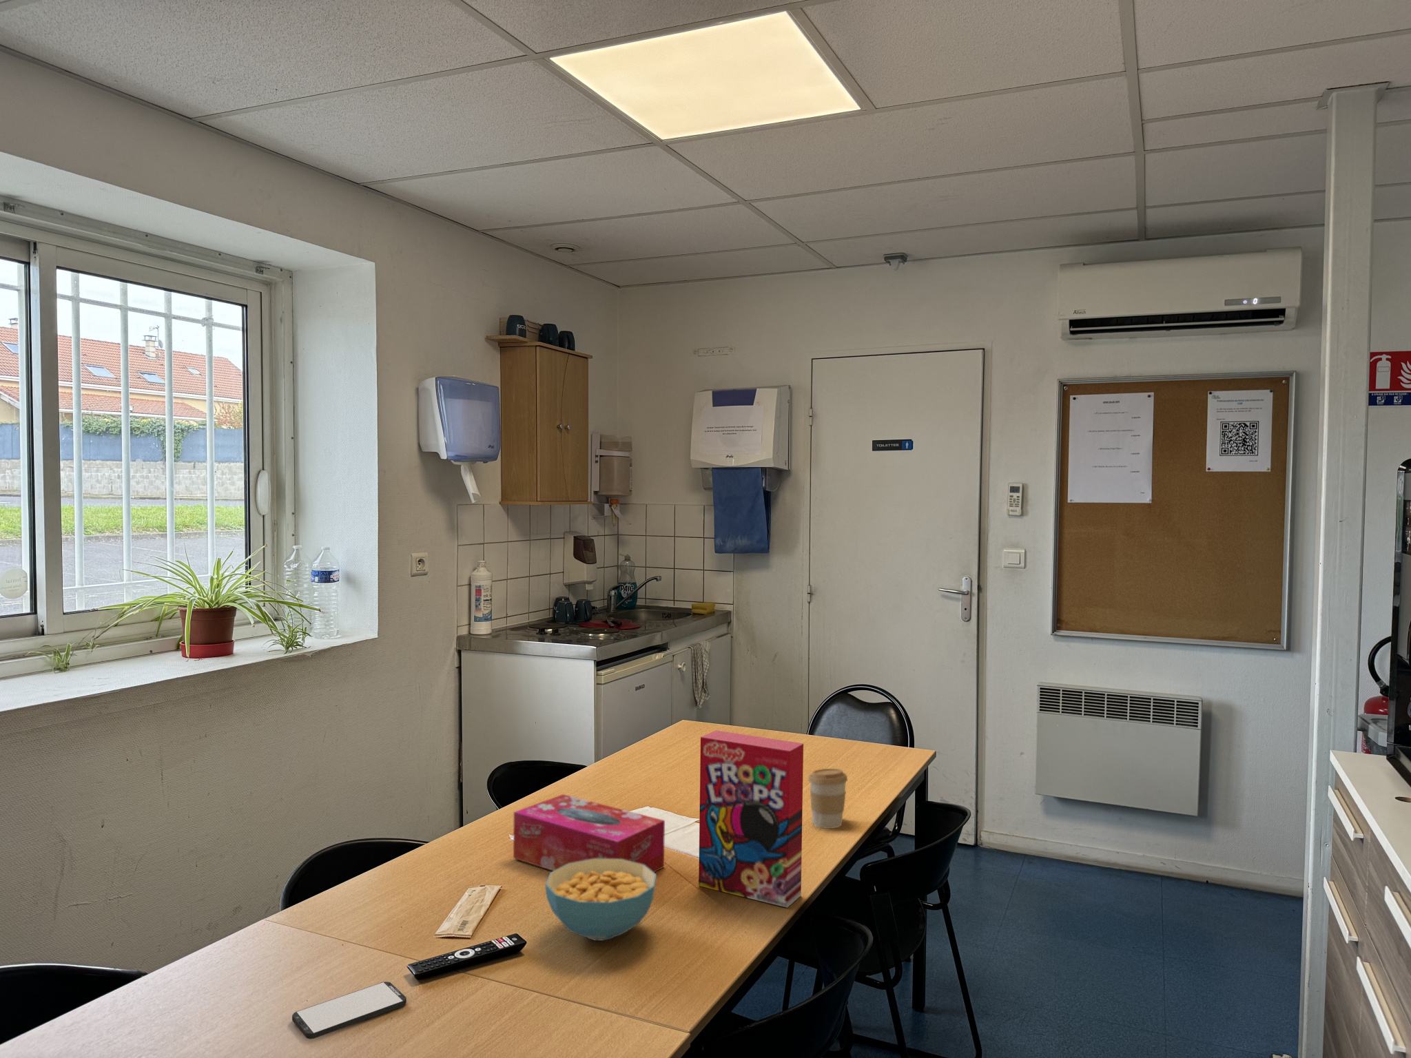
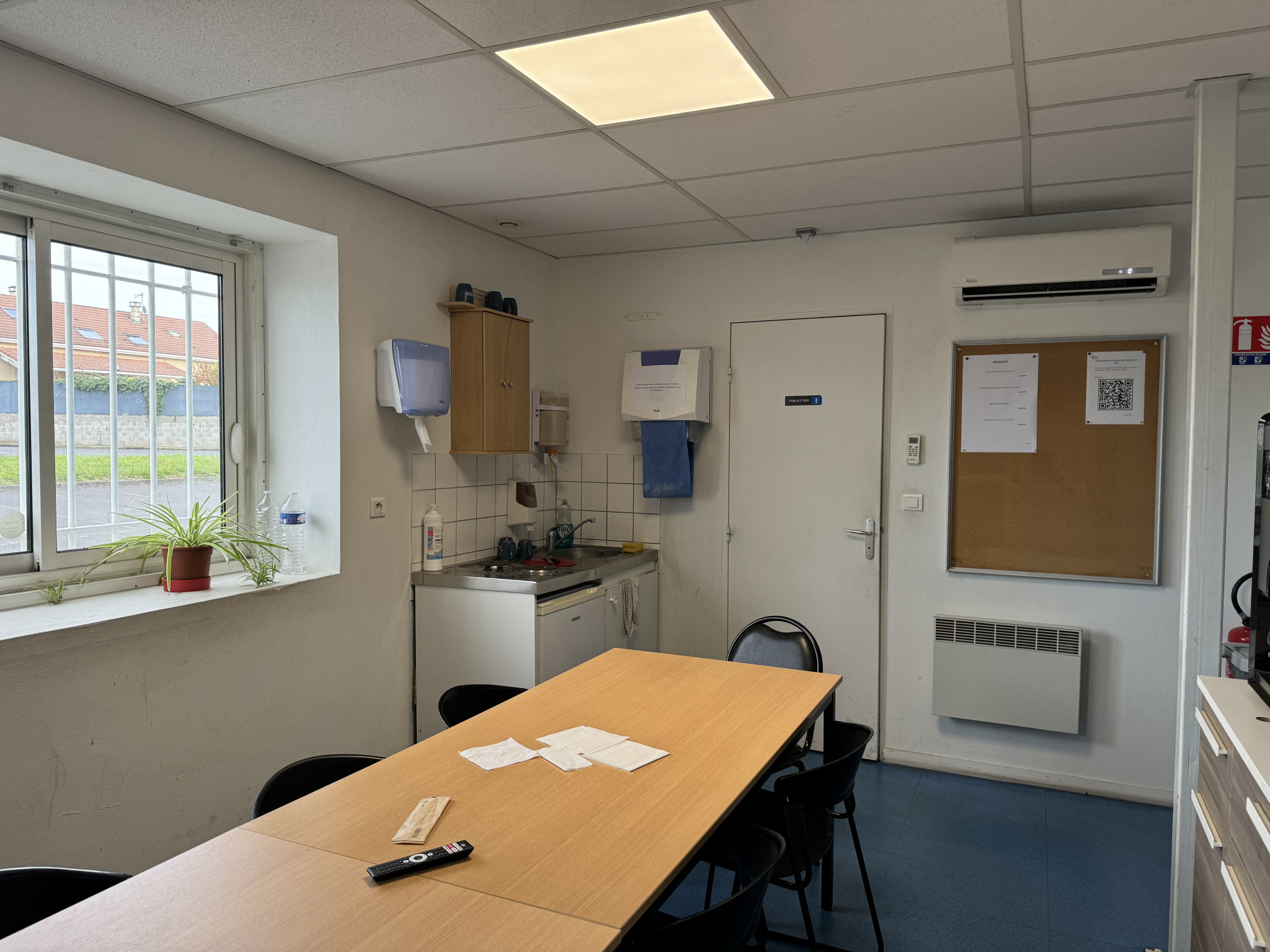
- coffee cup (828, 796)
- smartphone (350, 1008)
- cereal box (750, 816)
- cereal bowl (601, 906)
- tissue box (588, 839)
